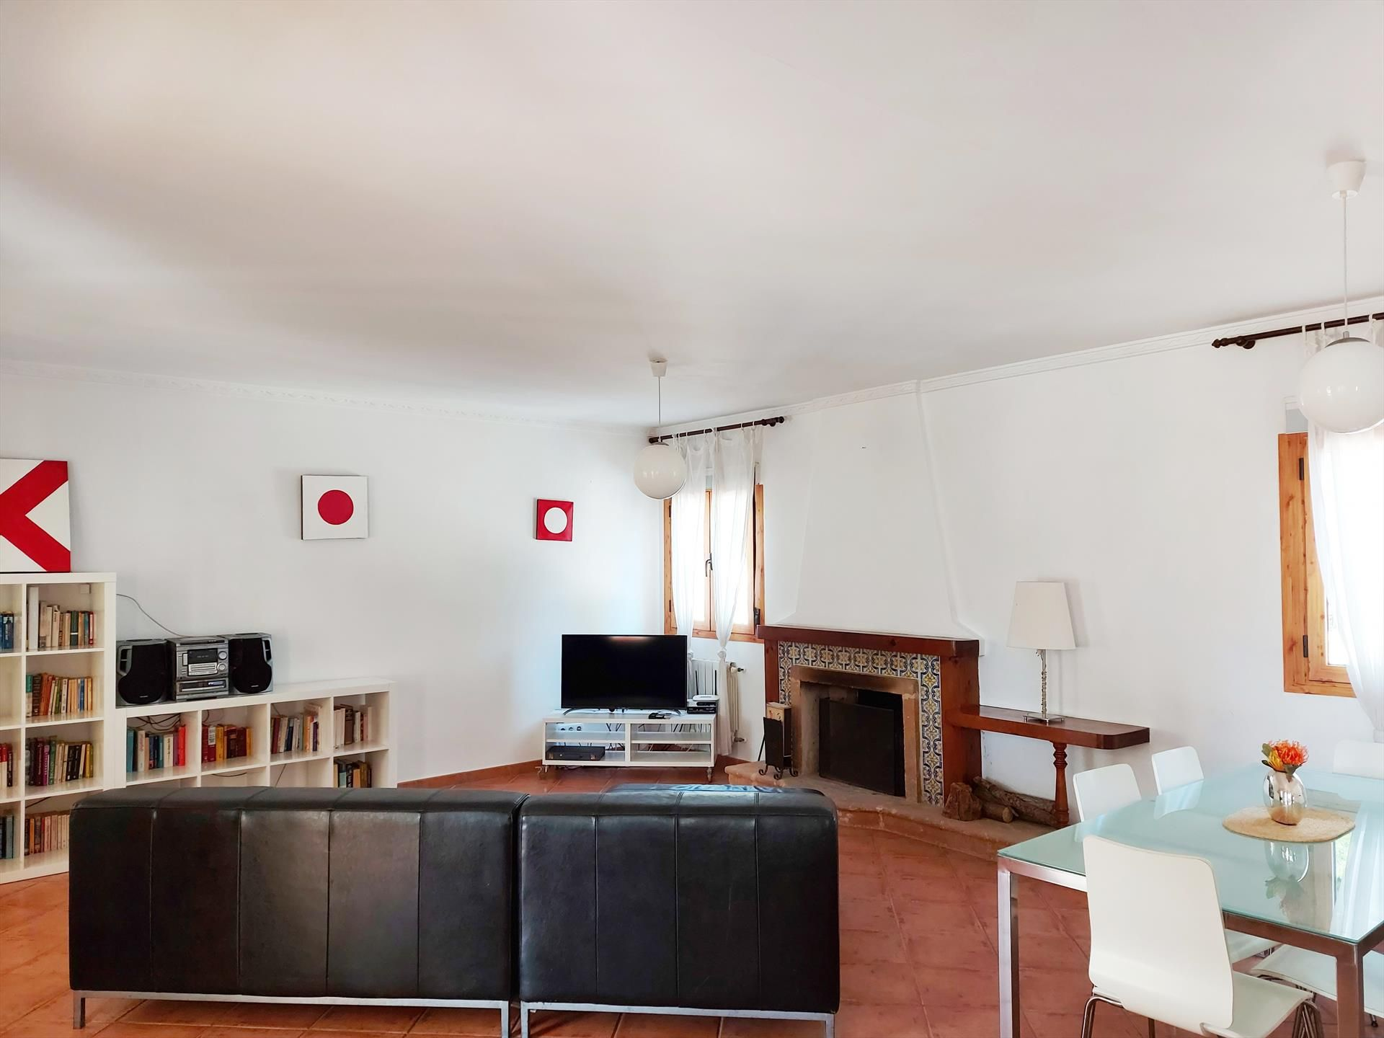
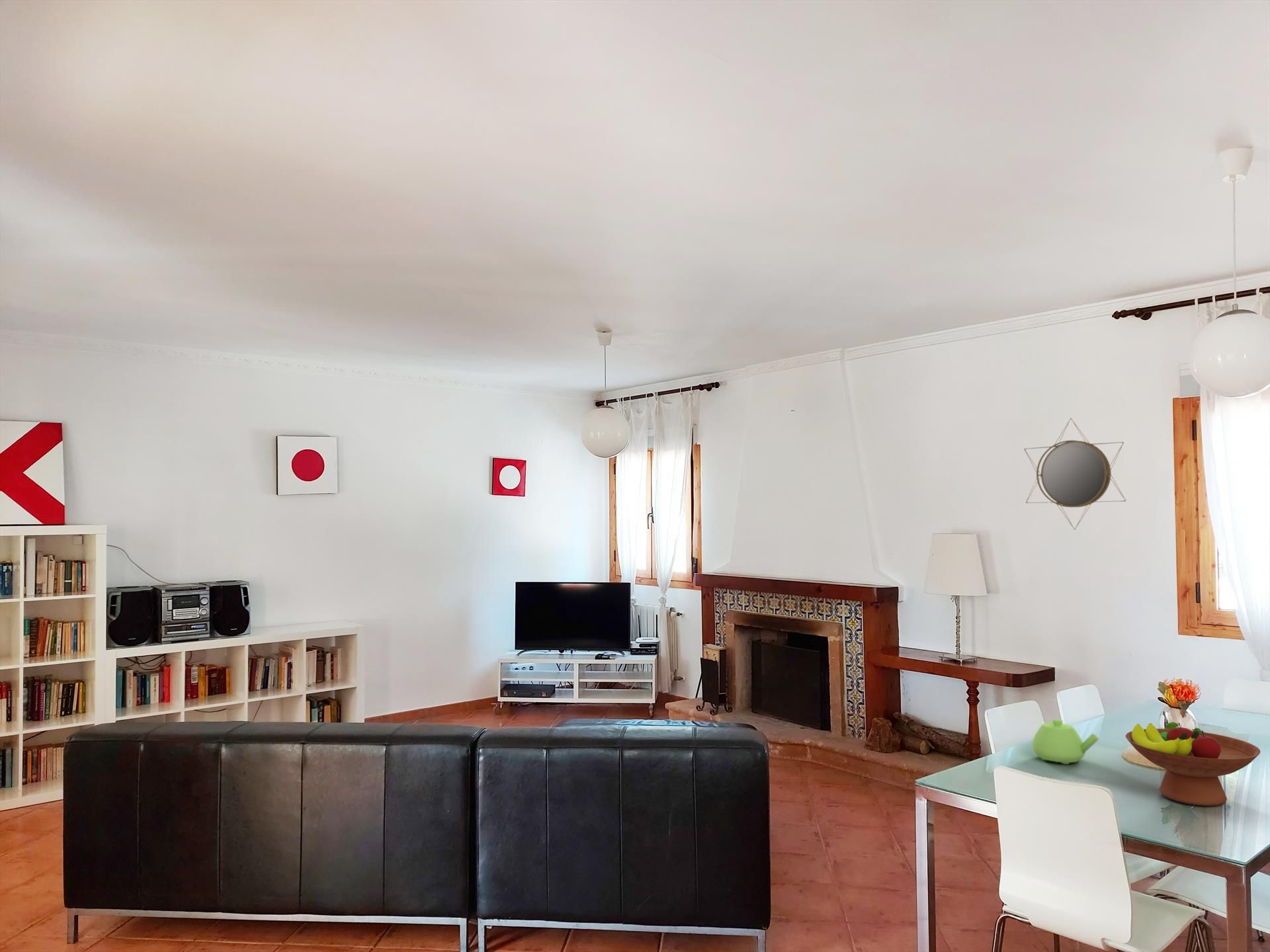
+ teapot (1065, 740)
+ fruit bowl (1191, 759)
+ home mirror (1072, 473)
